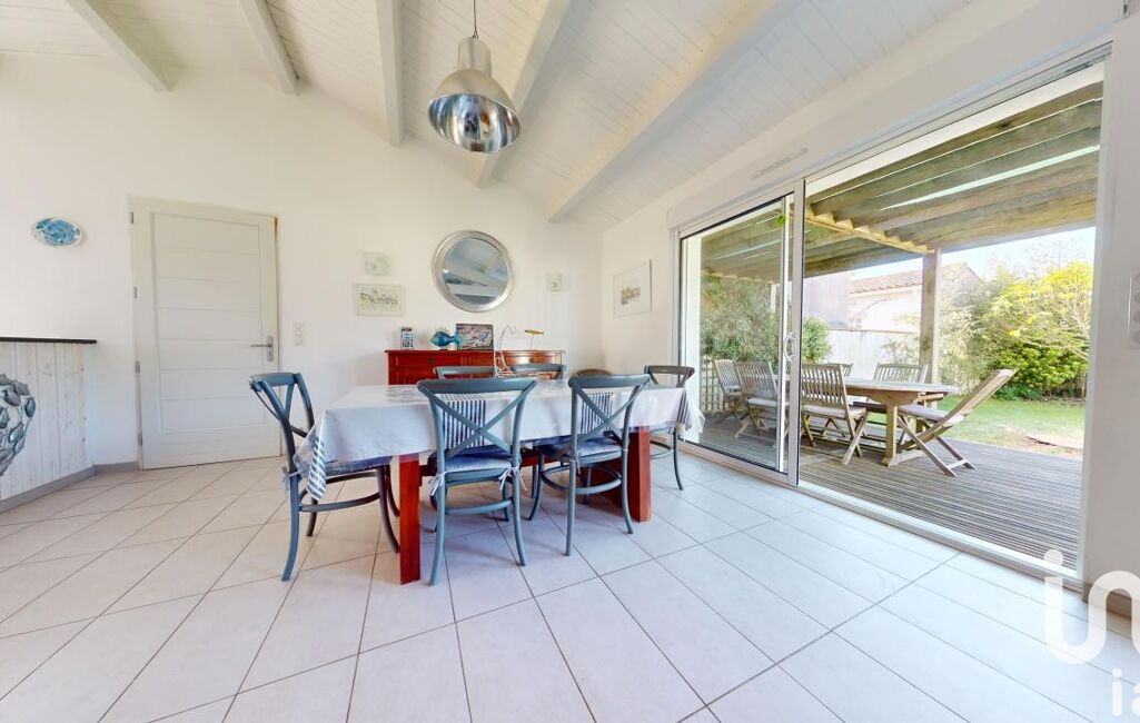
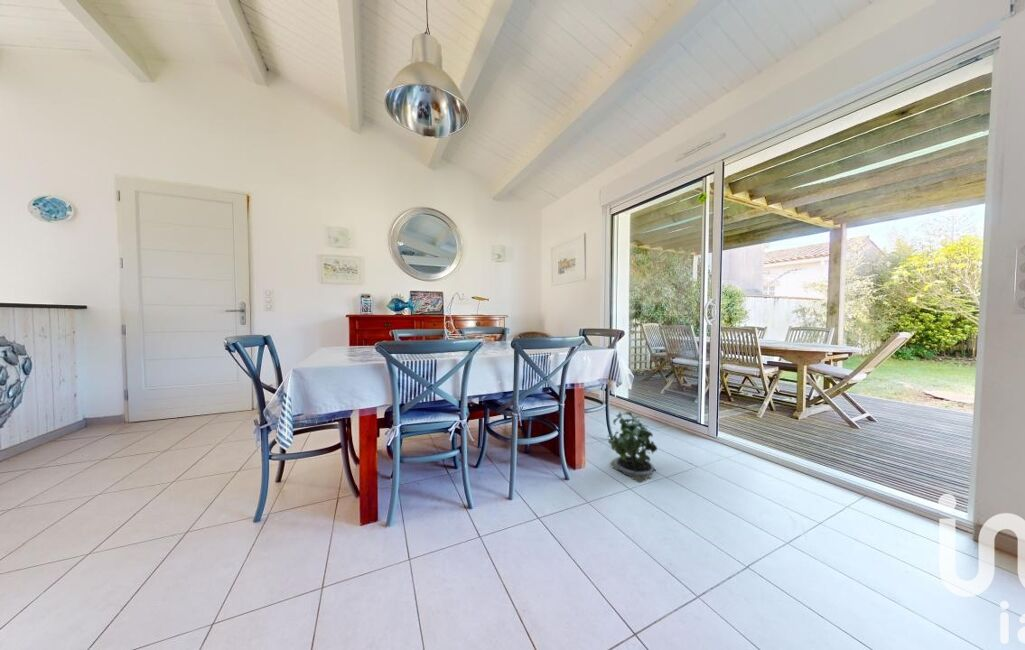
+ potted plant (632, 440)
